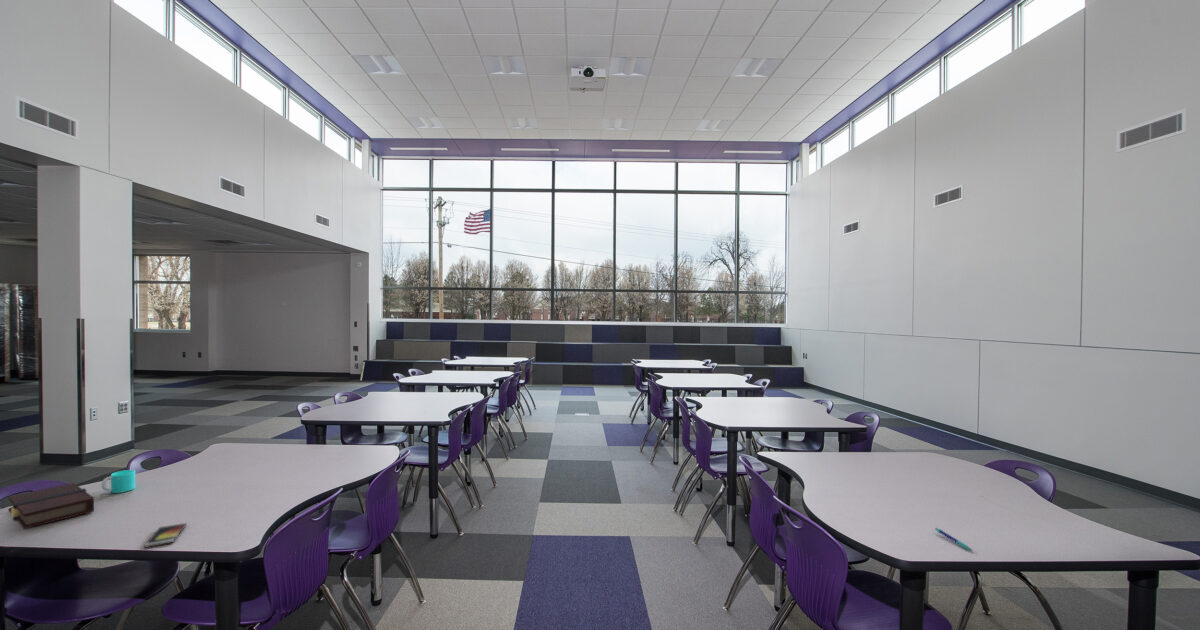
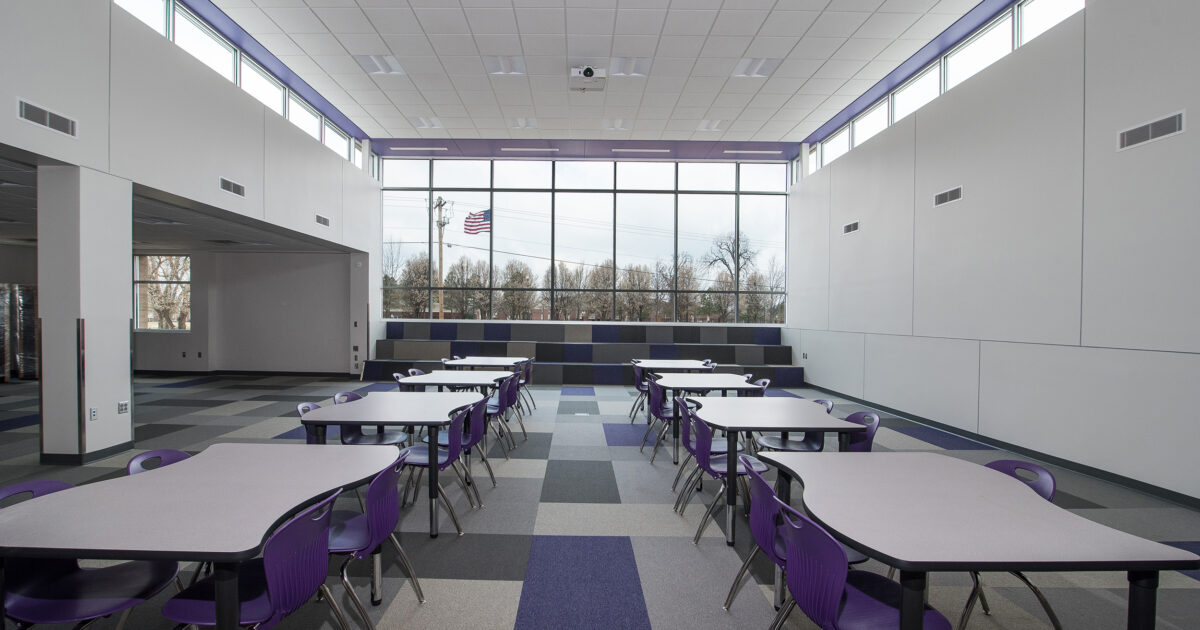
- smartphone (166, 534)
- cup (118, 482)
- book (50, 504)
- pen (953, 539)
